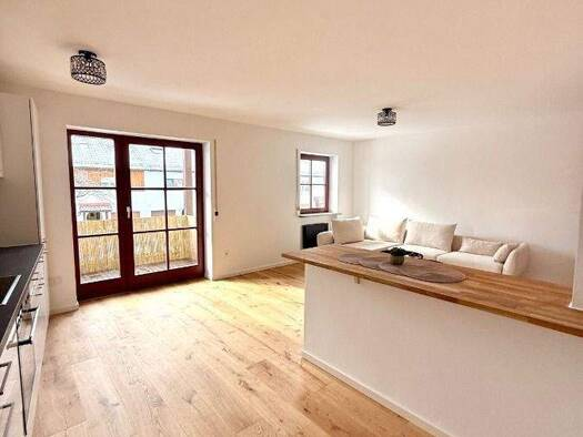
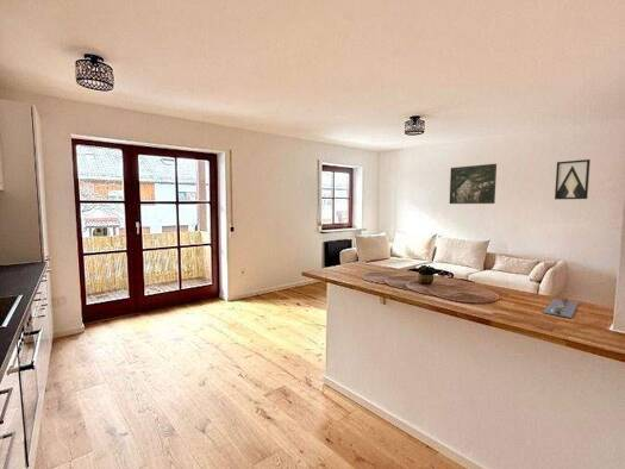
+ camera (561, 304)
+ wall art (571, 180)
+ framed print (471, 185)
